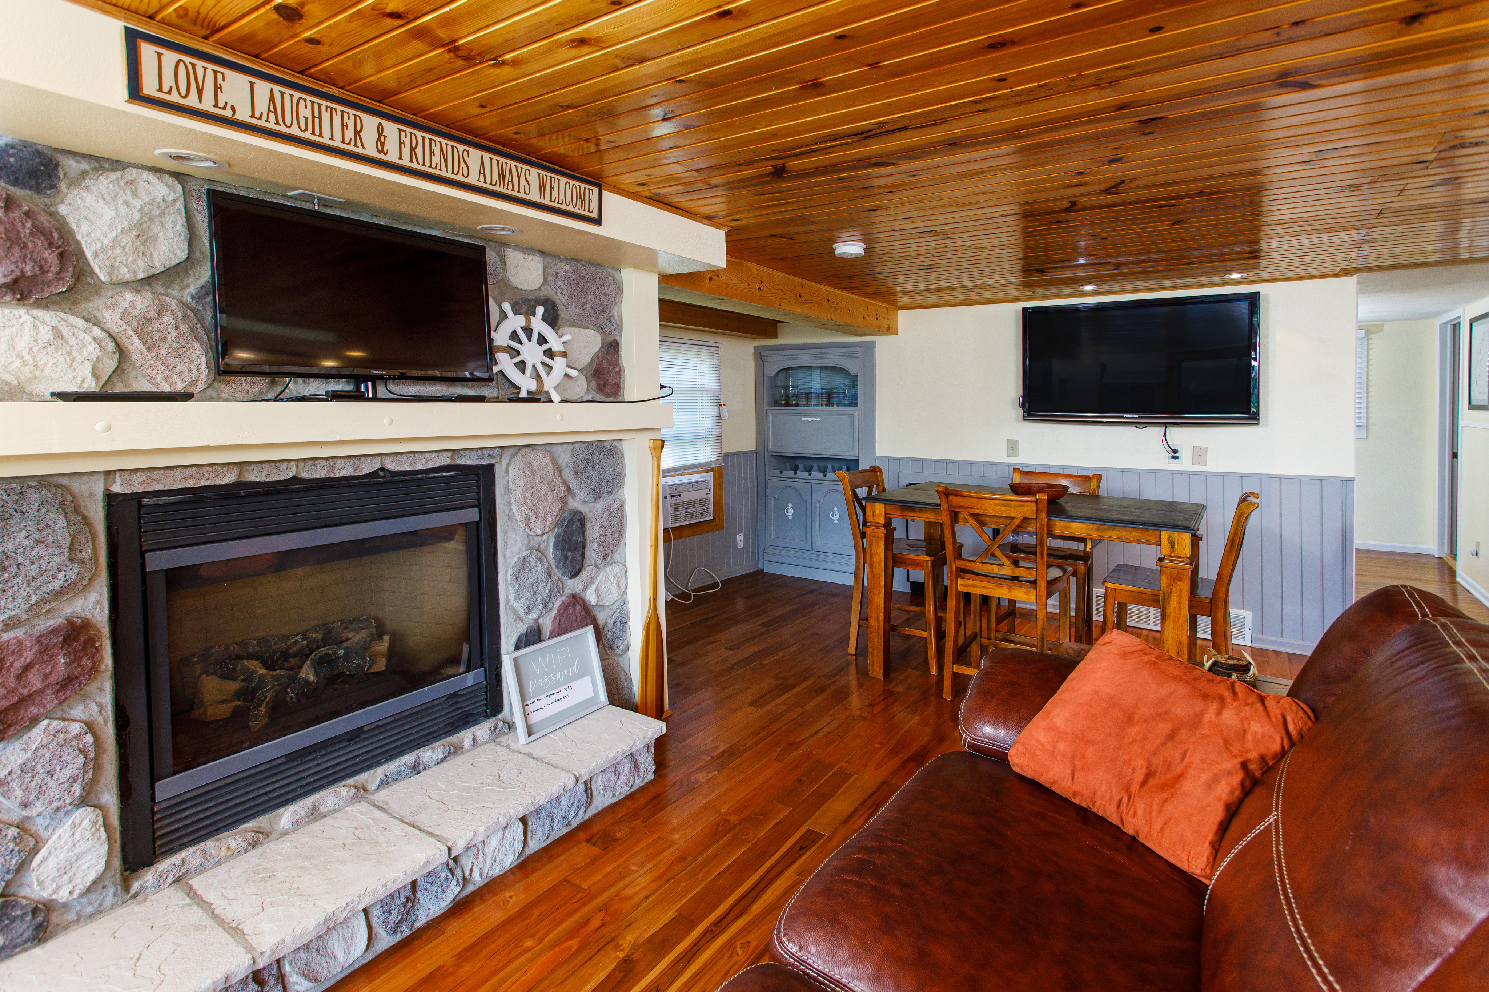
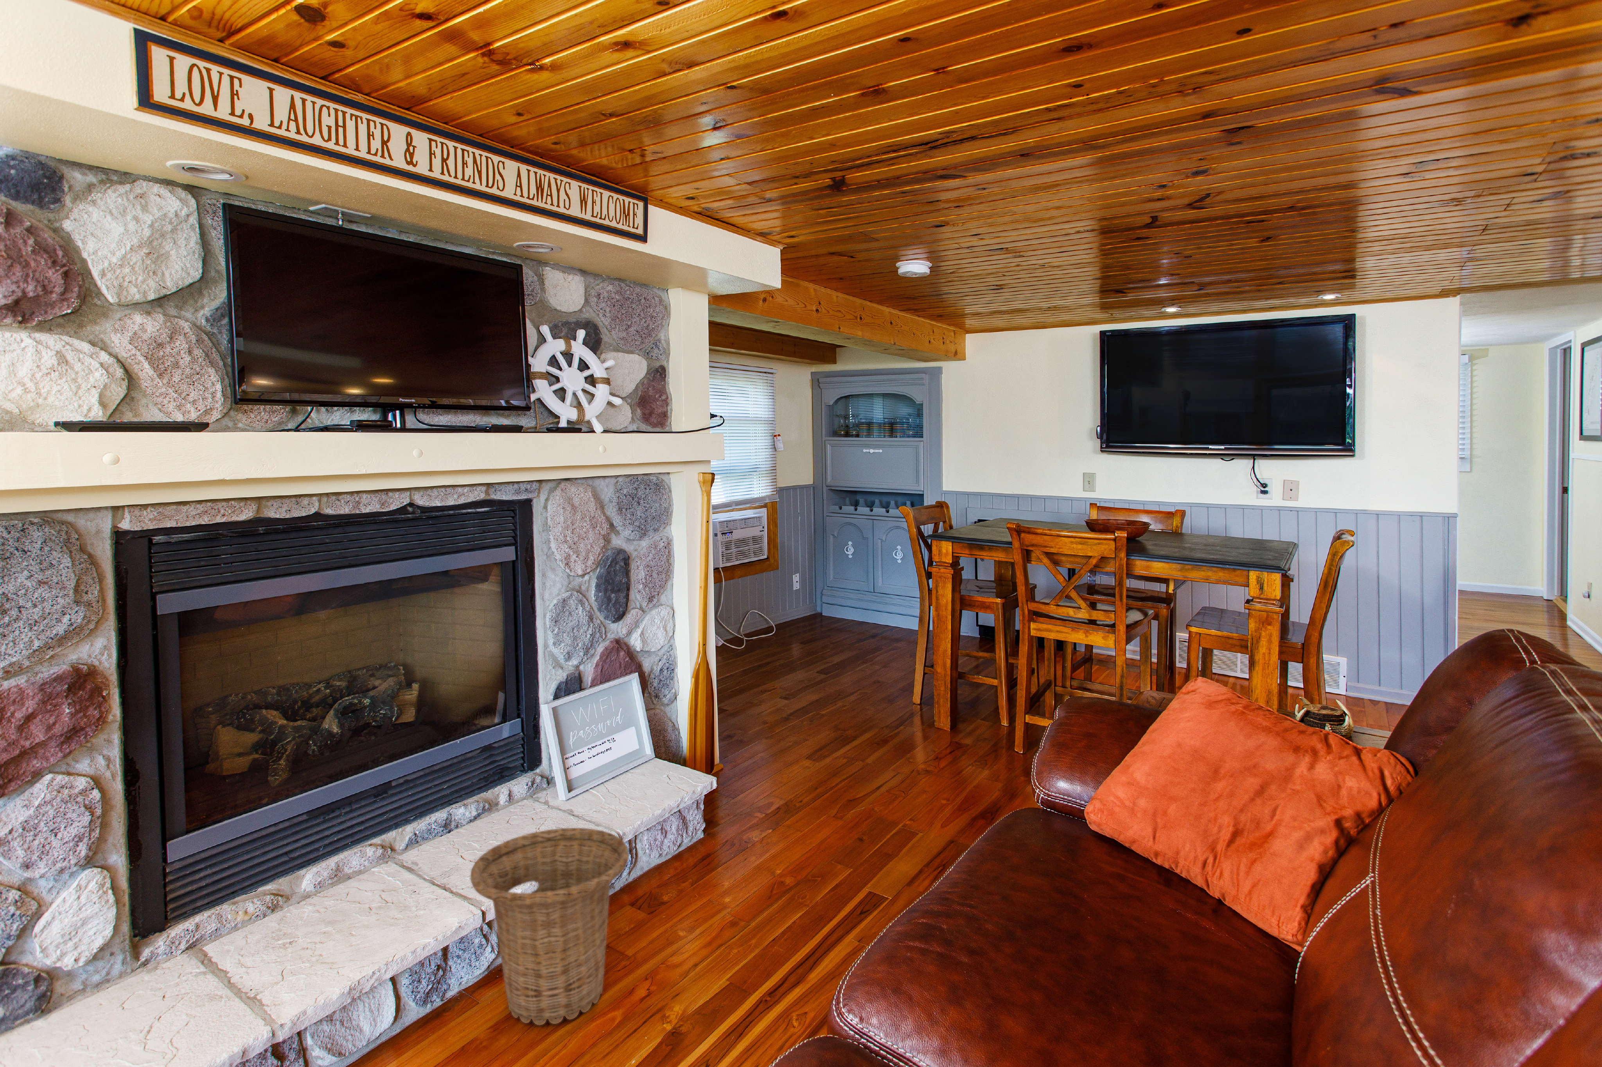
+ basket (554, 928)
